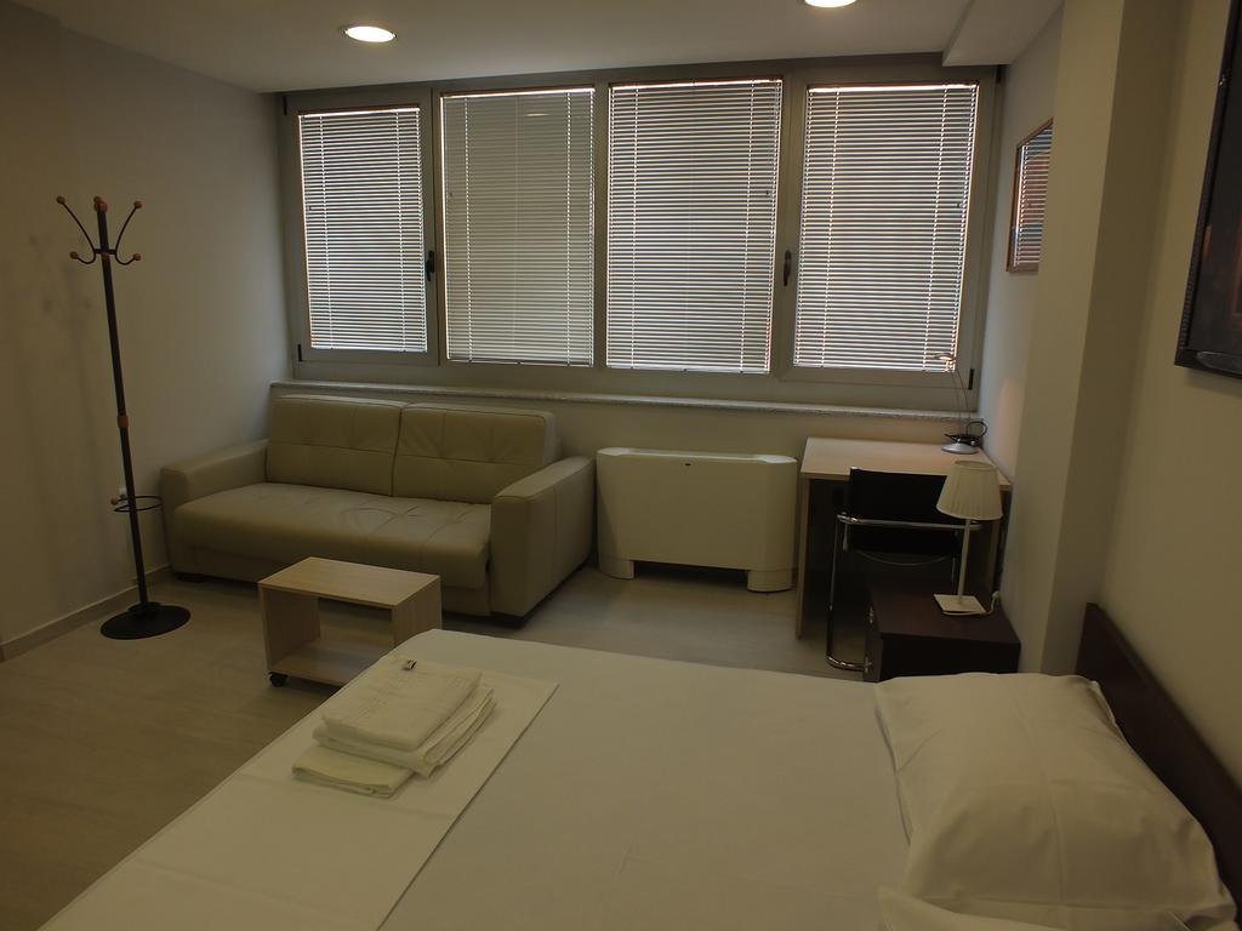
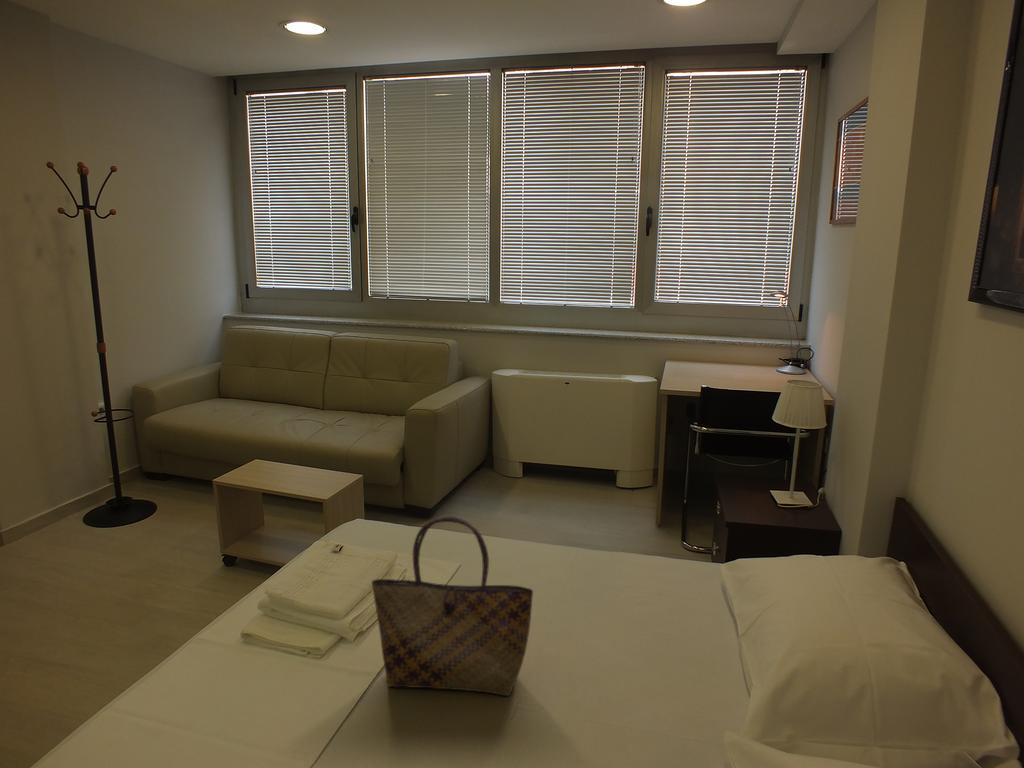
+ tote bag (451, 601)
